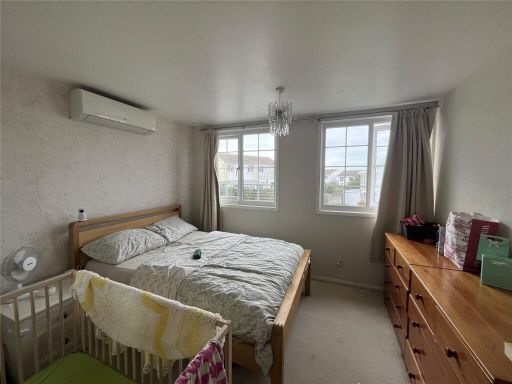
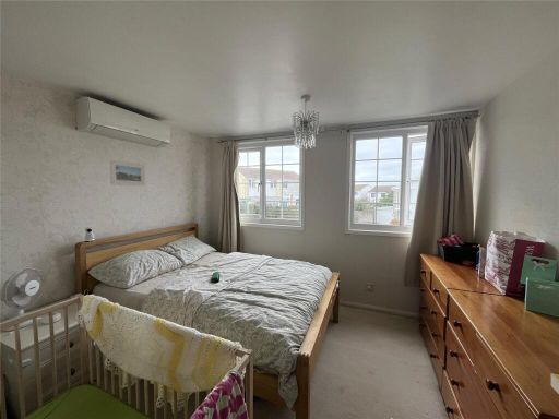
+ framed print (128, 173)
